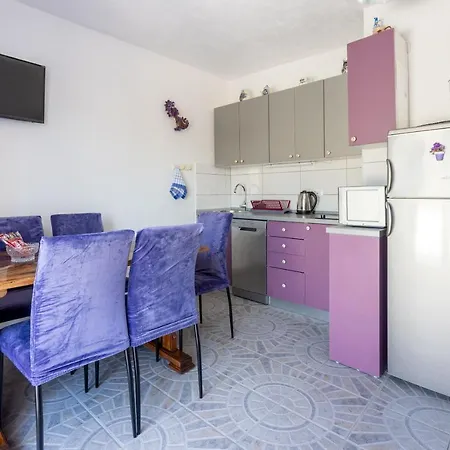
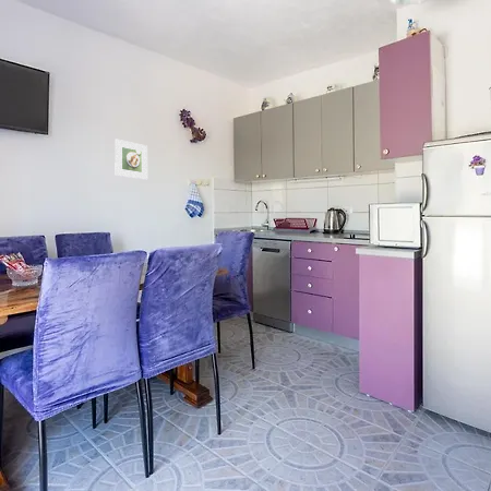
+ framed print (131, 159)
